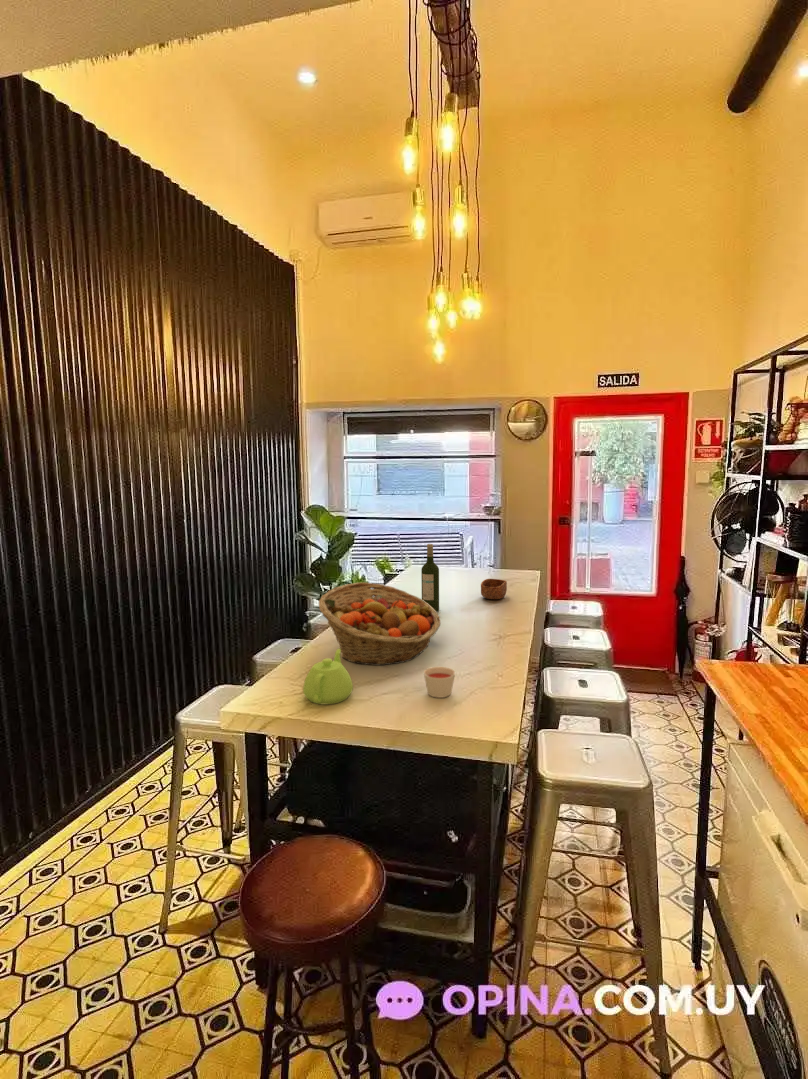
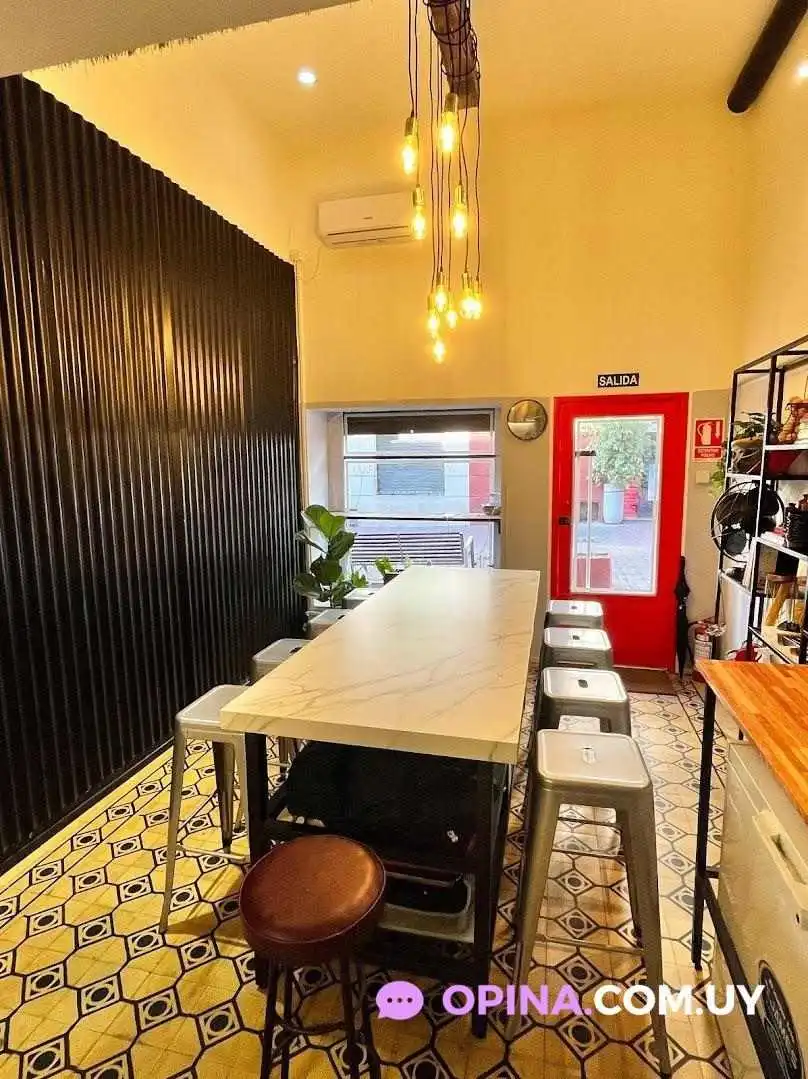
- candle (439, 682)
- wine bottle (430, 577)
- fruit basket (380, 620)
- teapot (328, 676)
- bowl (493, 589)
